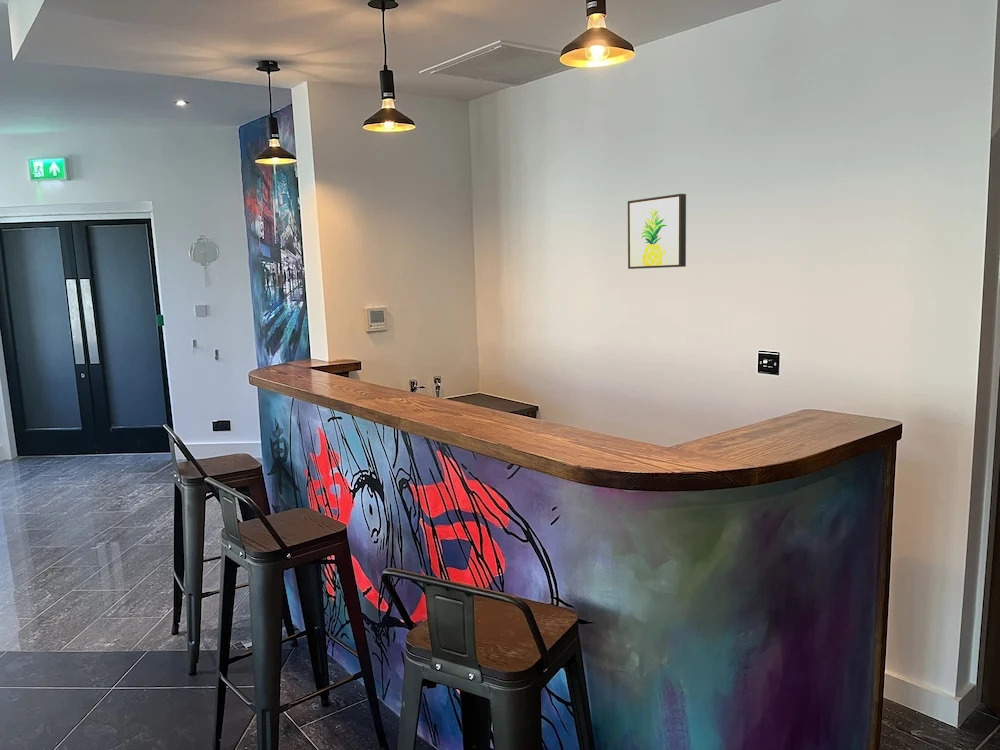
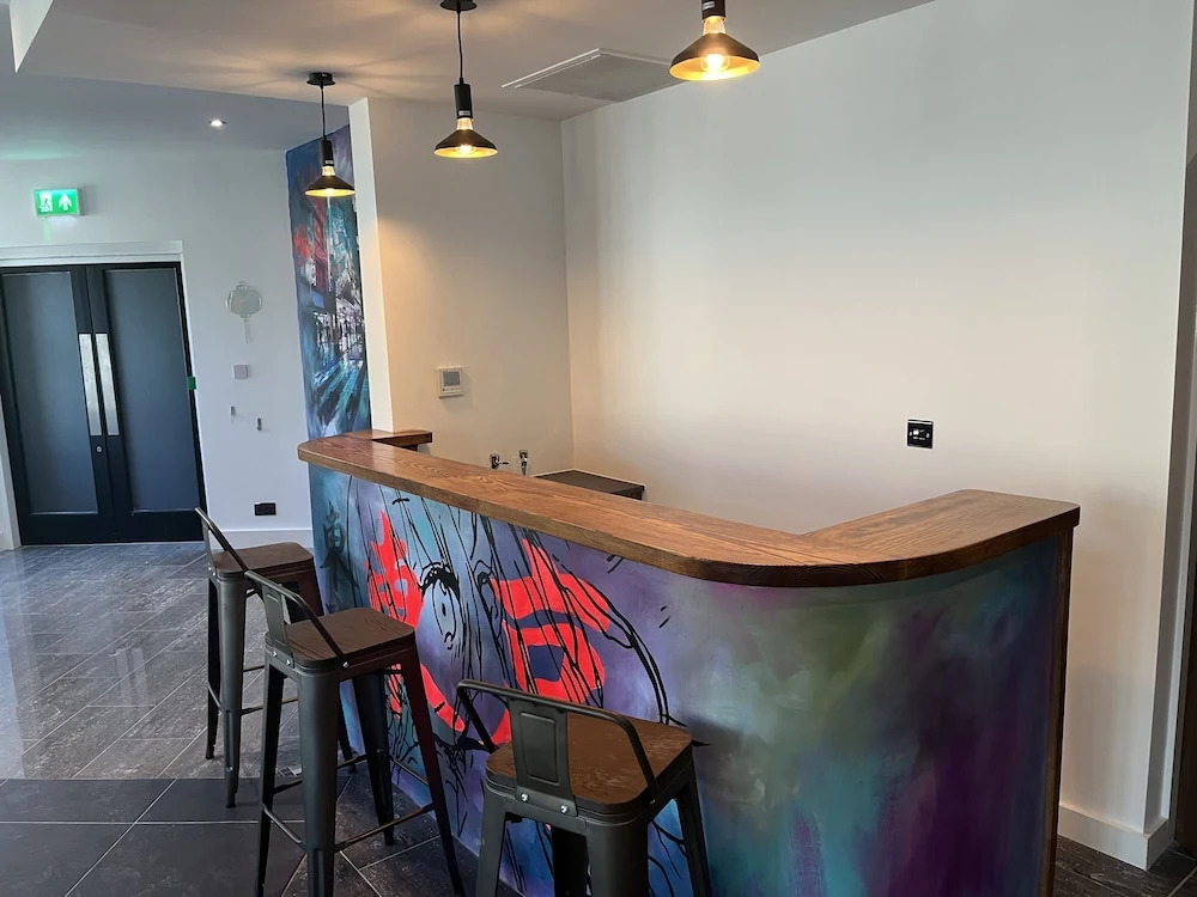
- wall art (655, 232)
